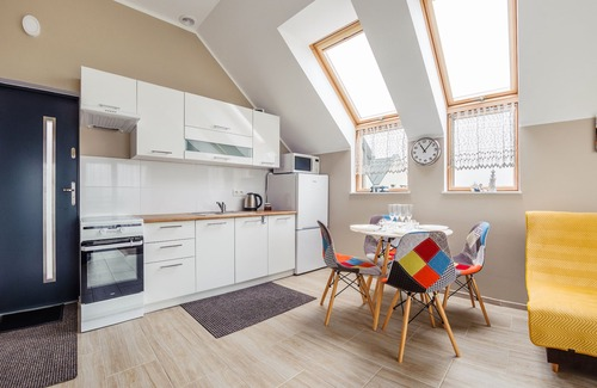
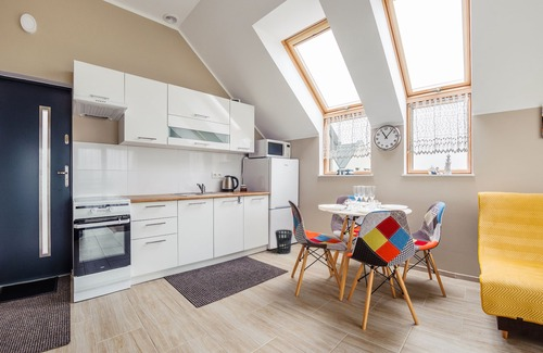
+ wastebasket (283, 241)
